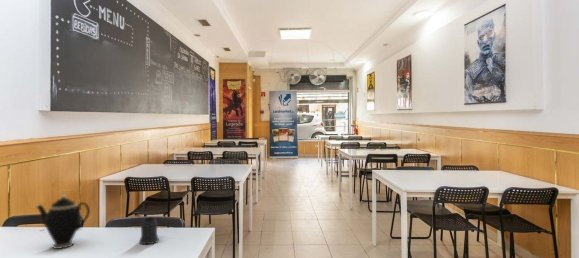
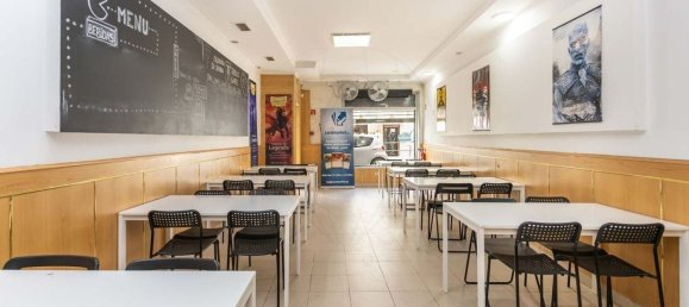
- teapot (62, 219)
- mug (150, 229)
